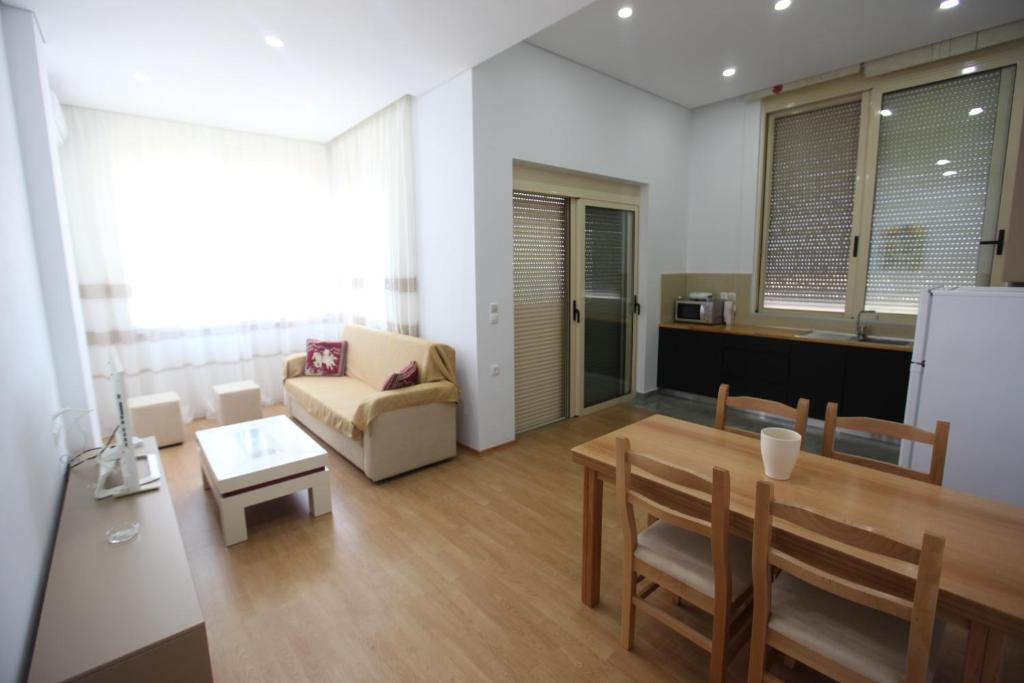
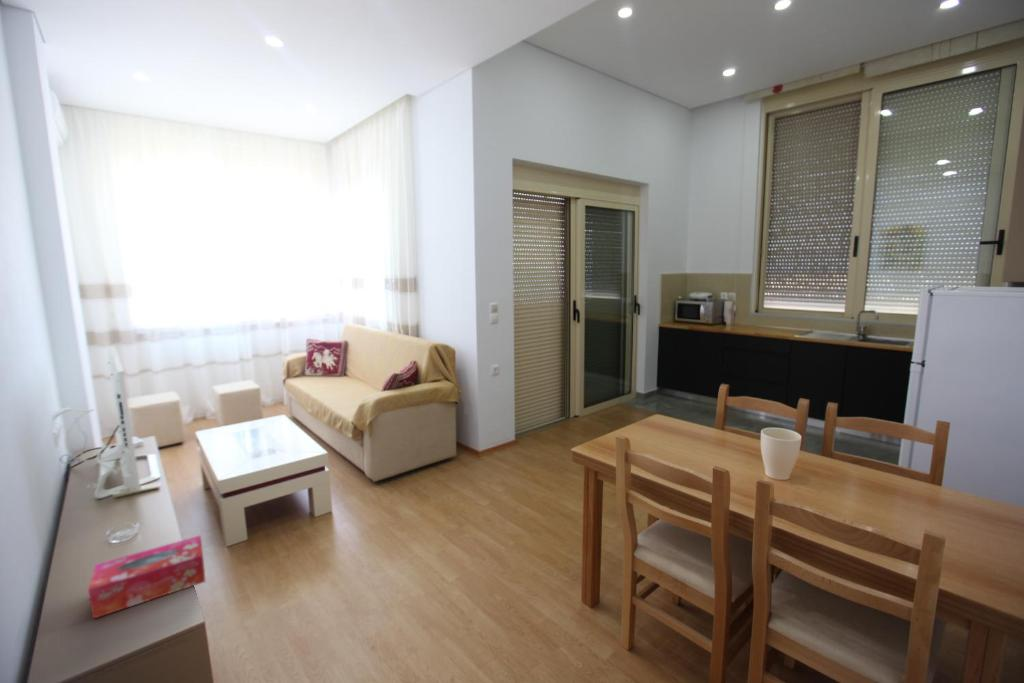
+ tissue box (151, 573)
